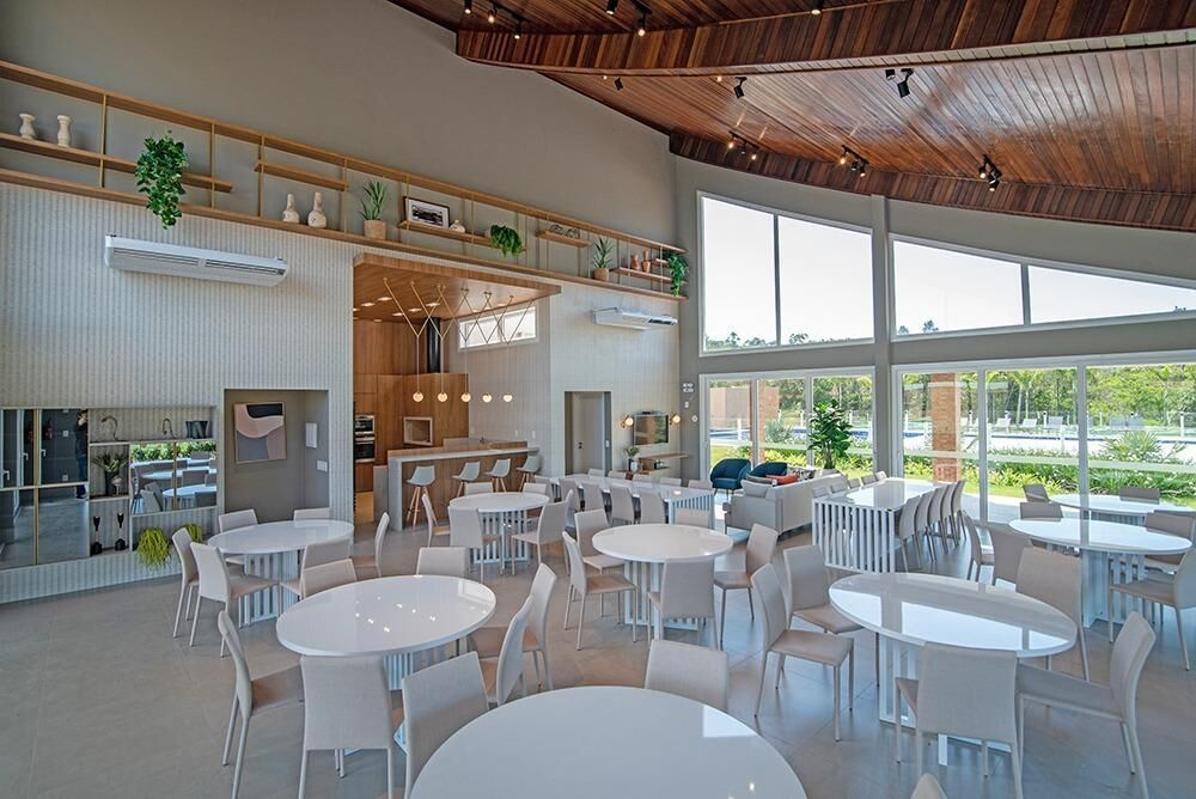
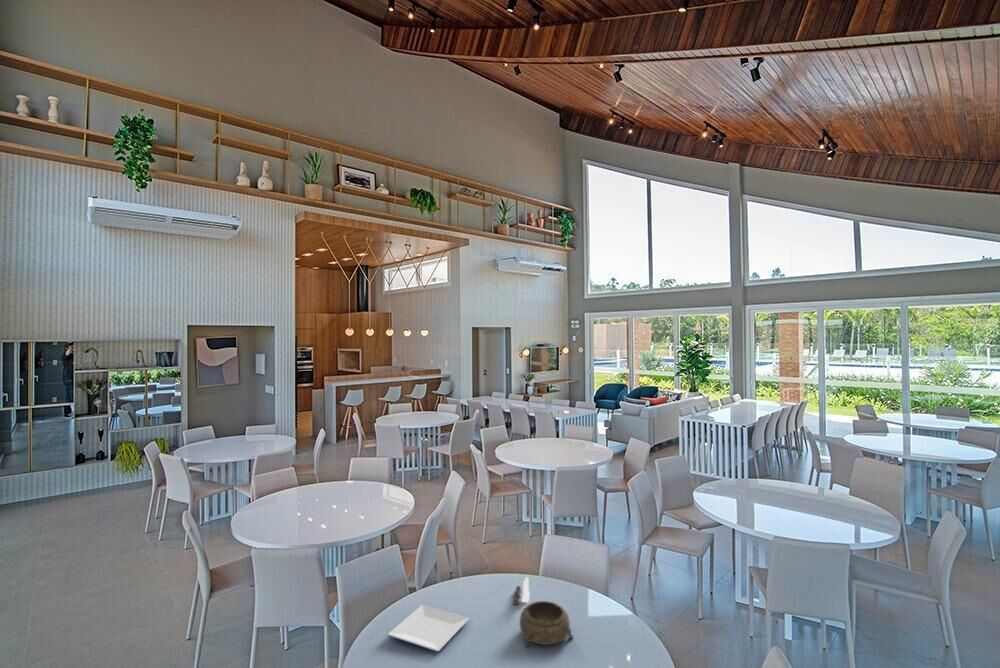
+ salt and pepper shaker set (520, 588)
+ plate (429, 628)
+ decorative bowl (543, 623)
